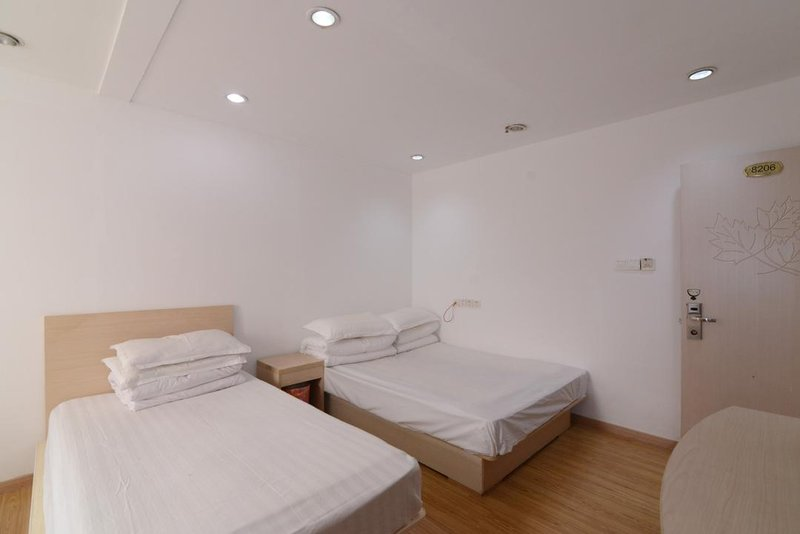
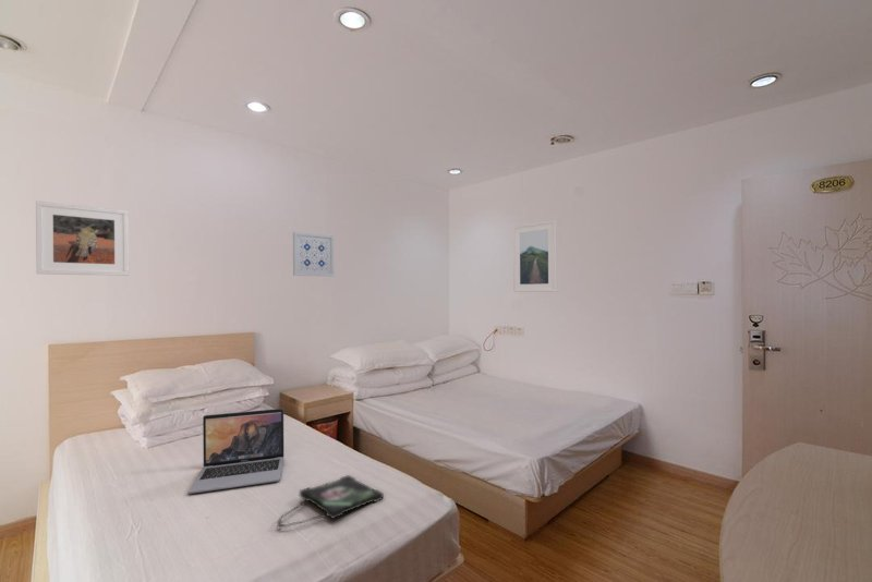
+ photo frame (325, 501)
+ laptop (240, 447)
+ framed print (85, 240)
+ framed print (533, 257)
+ wall art (314, 255)
